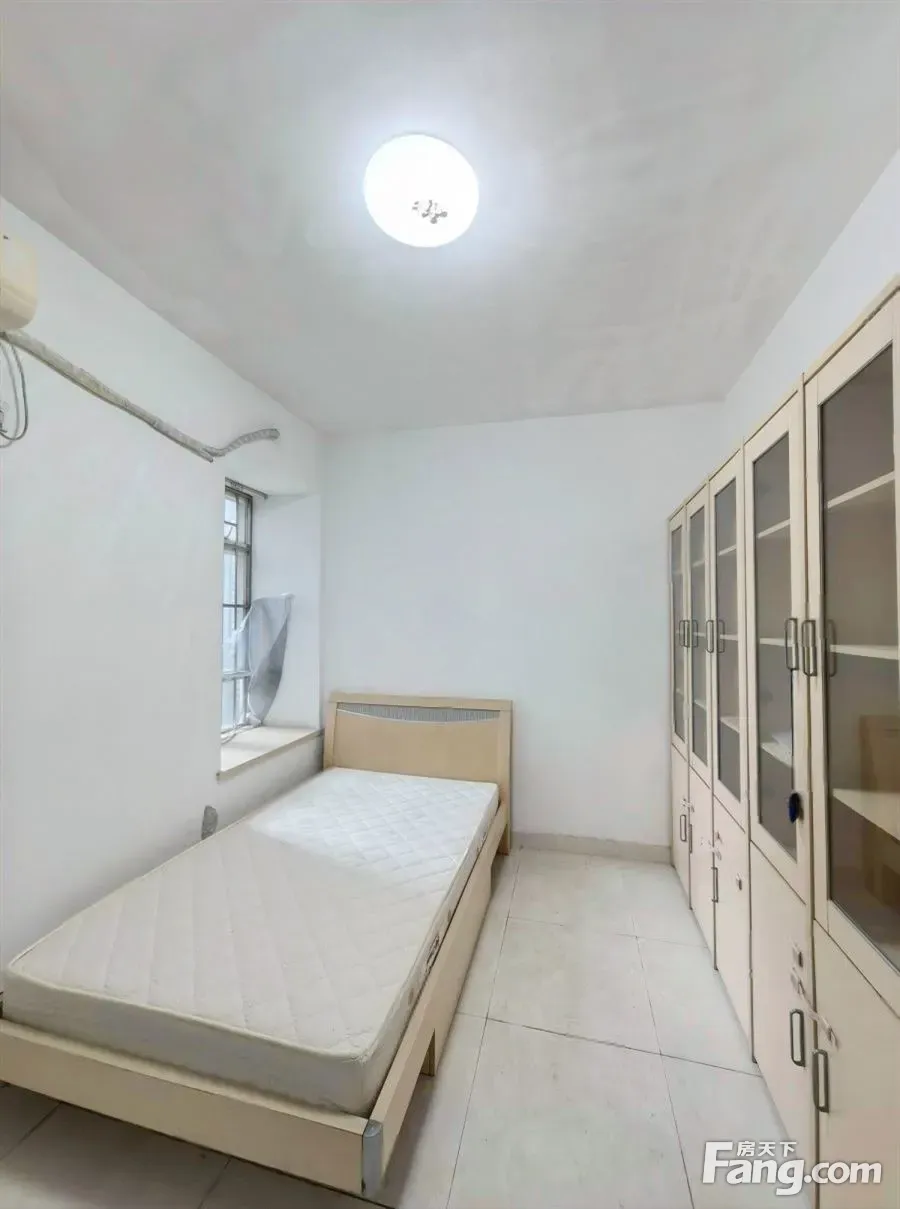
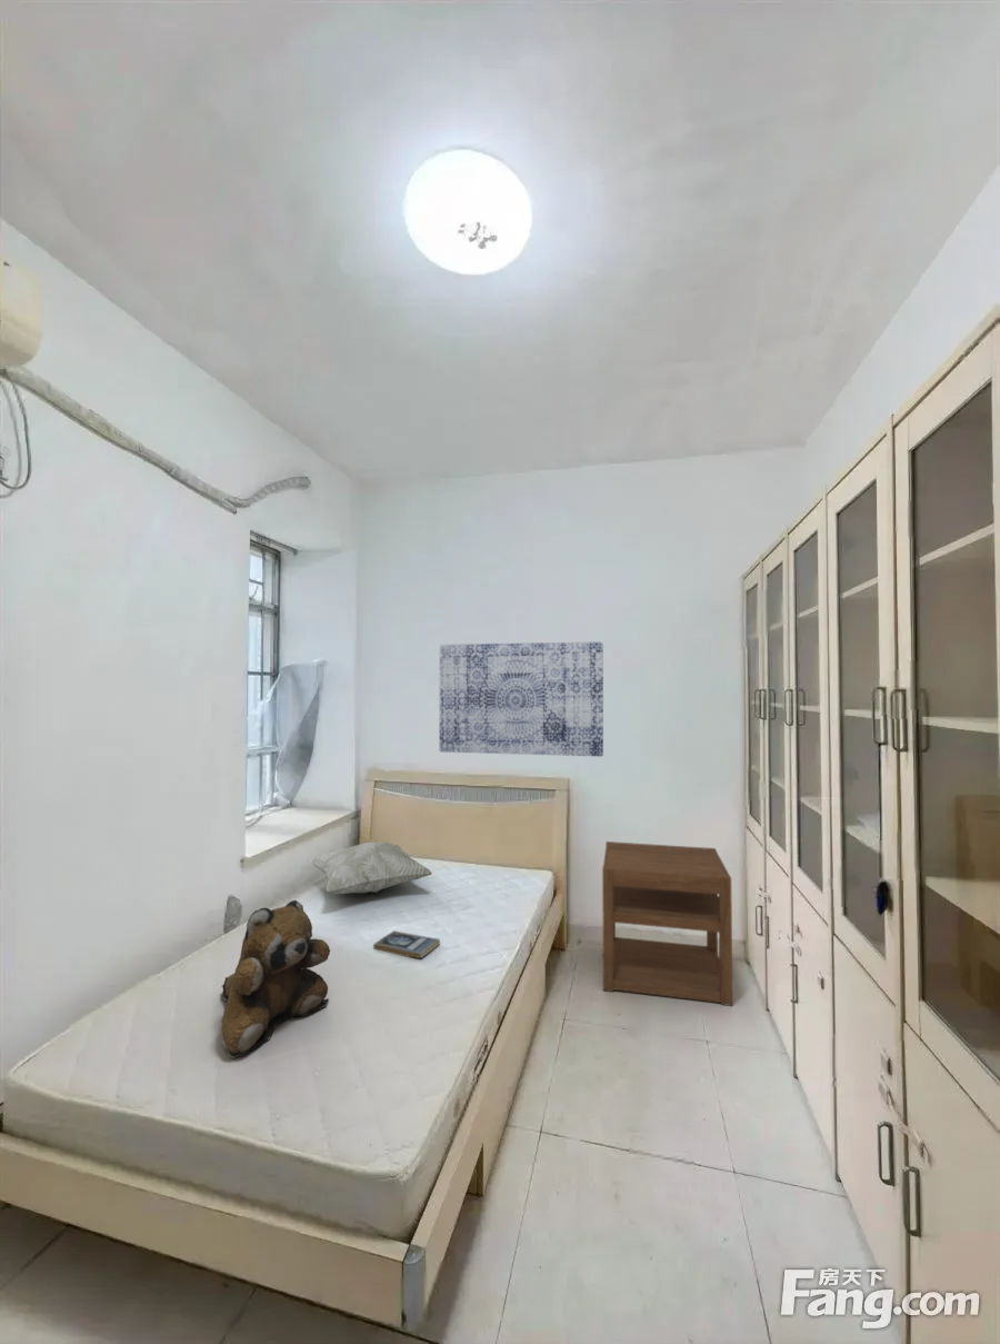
+ teddy bear (252, 959)
+ book (407, 944)
+ decorative pillow (368, 866)
+ nightstand (662, 915)
+ wall art (519, 698)
